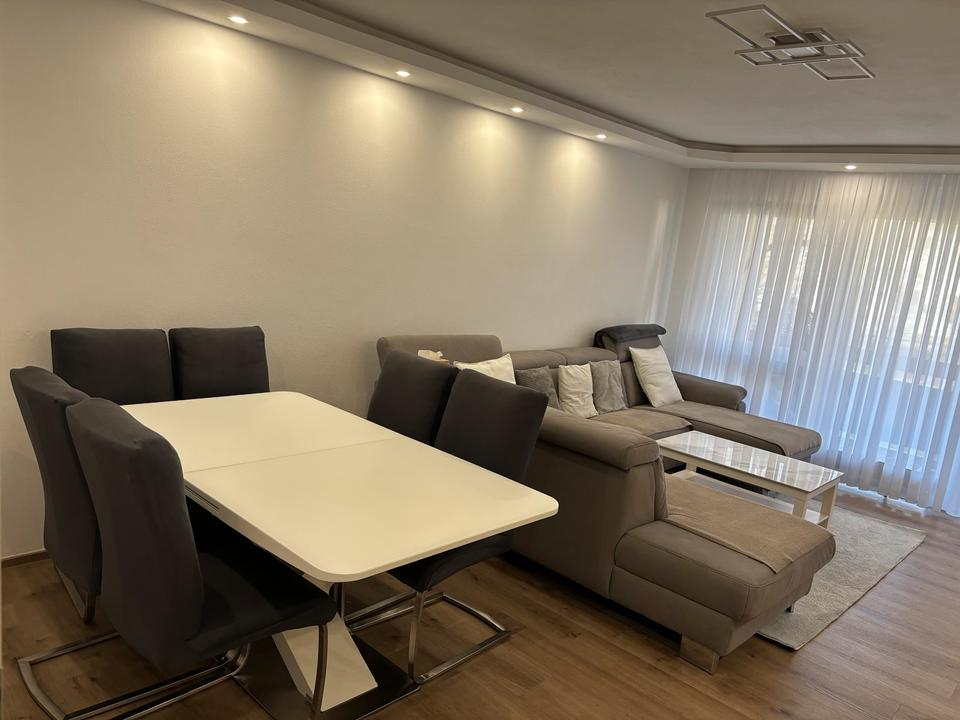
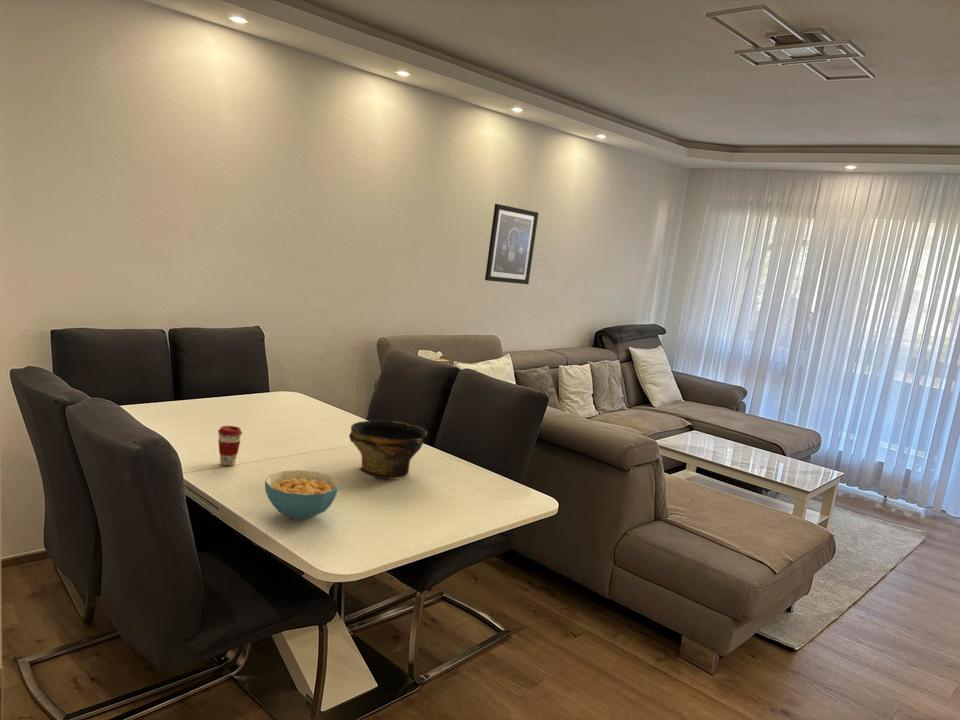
+ cereal bowl (301, 498)
+ bowl (387, 450)
+ coffee cup (229, 446)
+ wall art (512, 245)
